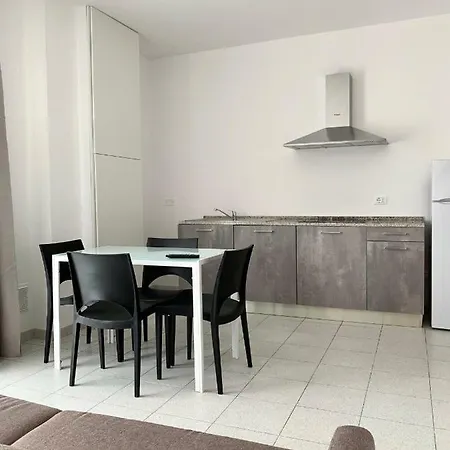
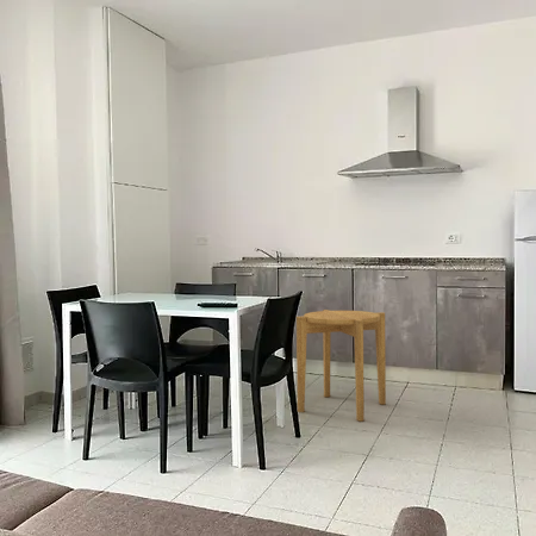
+ side table (329, 361)
